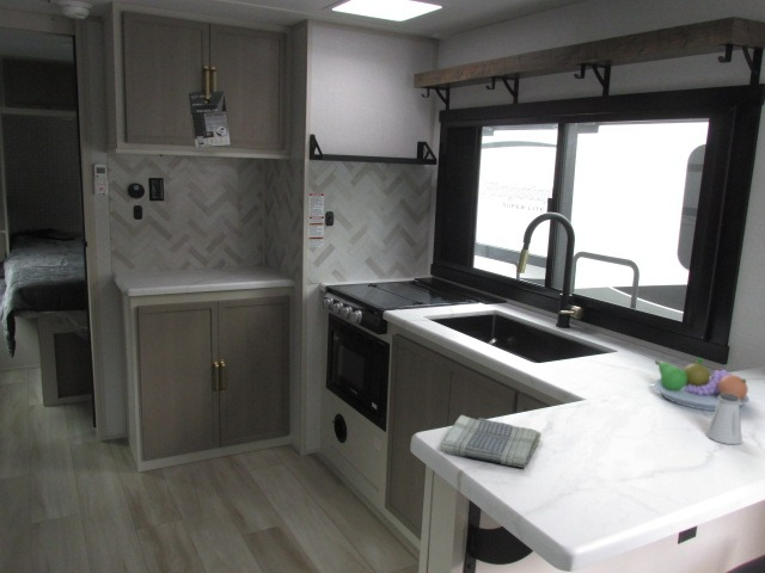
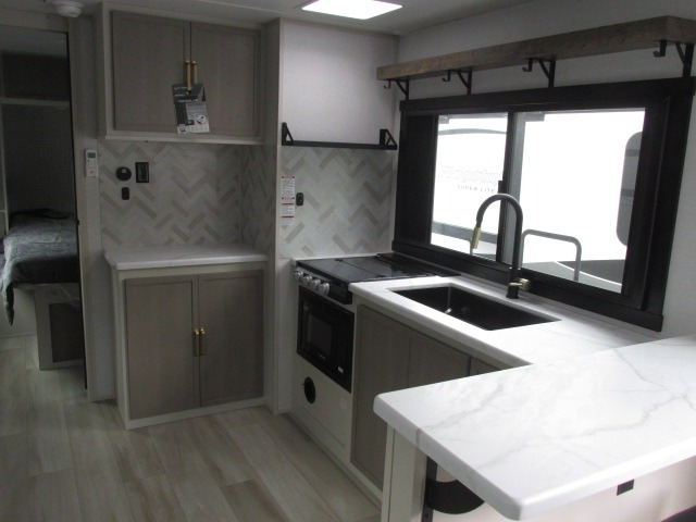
- saltshaker (727, 417)
- fruit bowl (698, 381)
- dish towel (491, 438)
